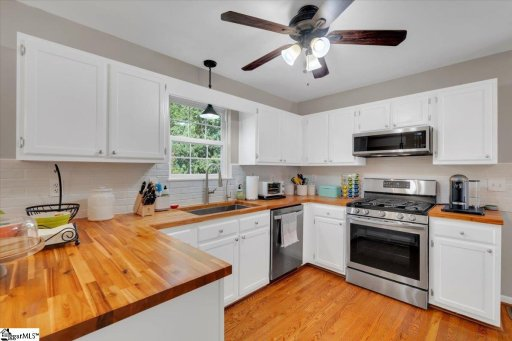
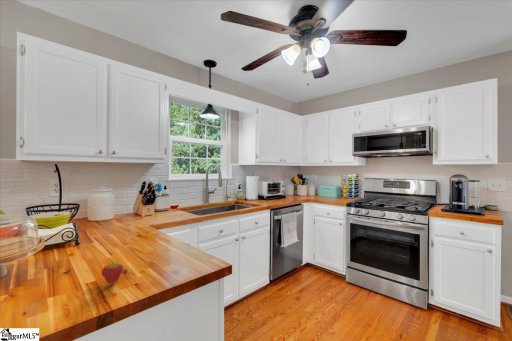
+ fruit (112, 272)
